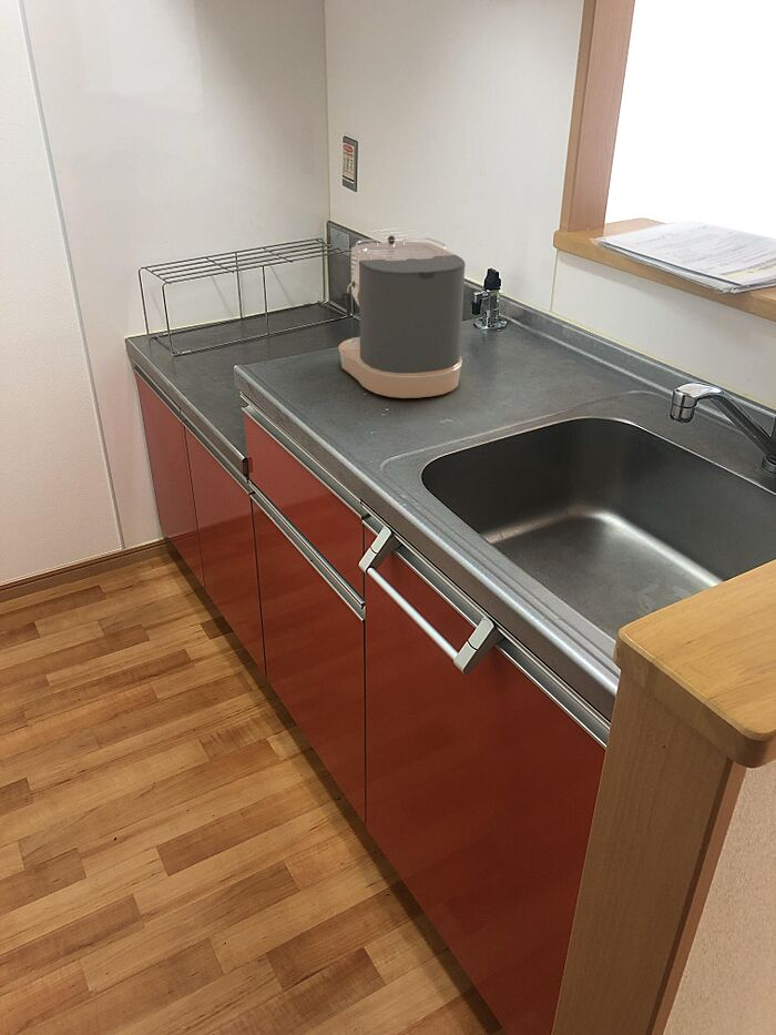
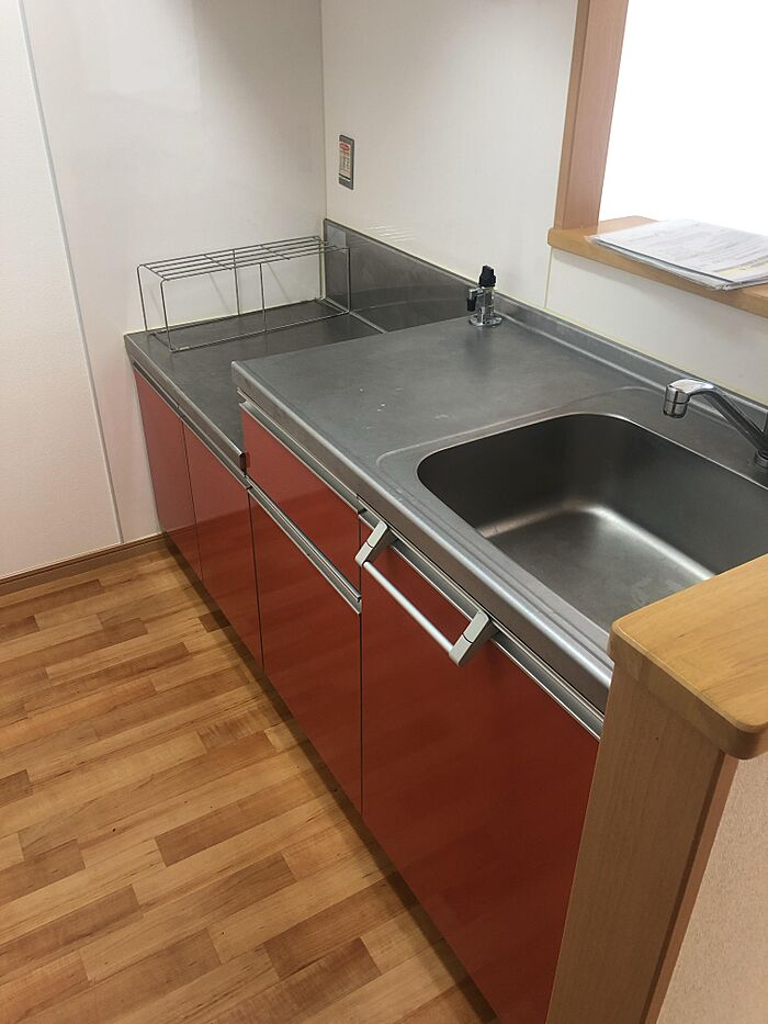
- coffee maker (398, 305)
